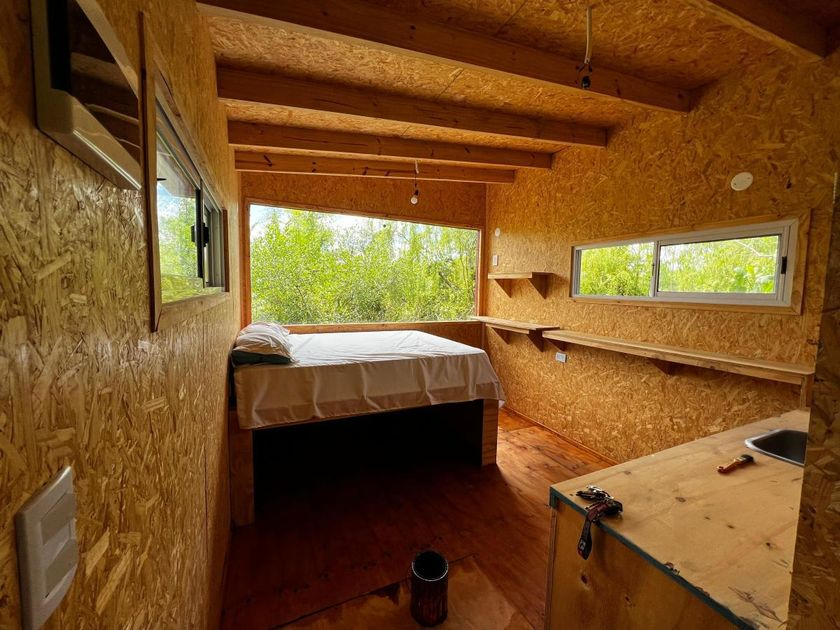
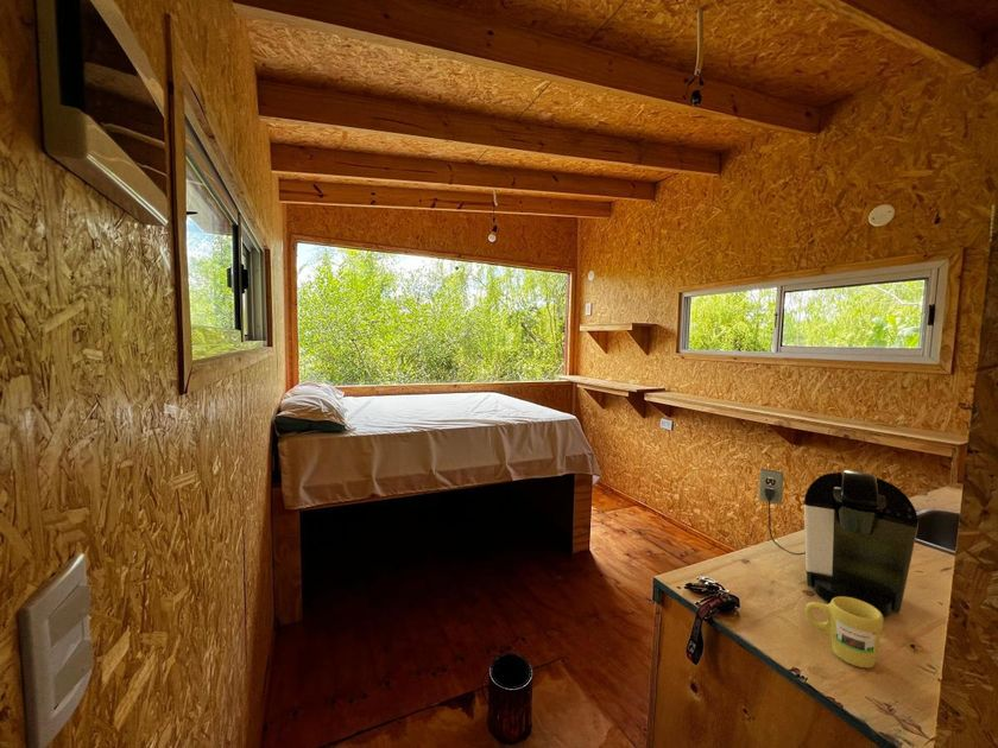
+ coffee maker (825, 526)
+ mug (841, 627)
